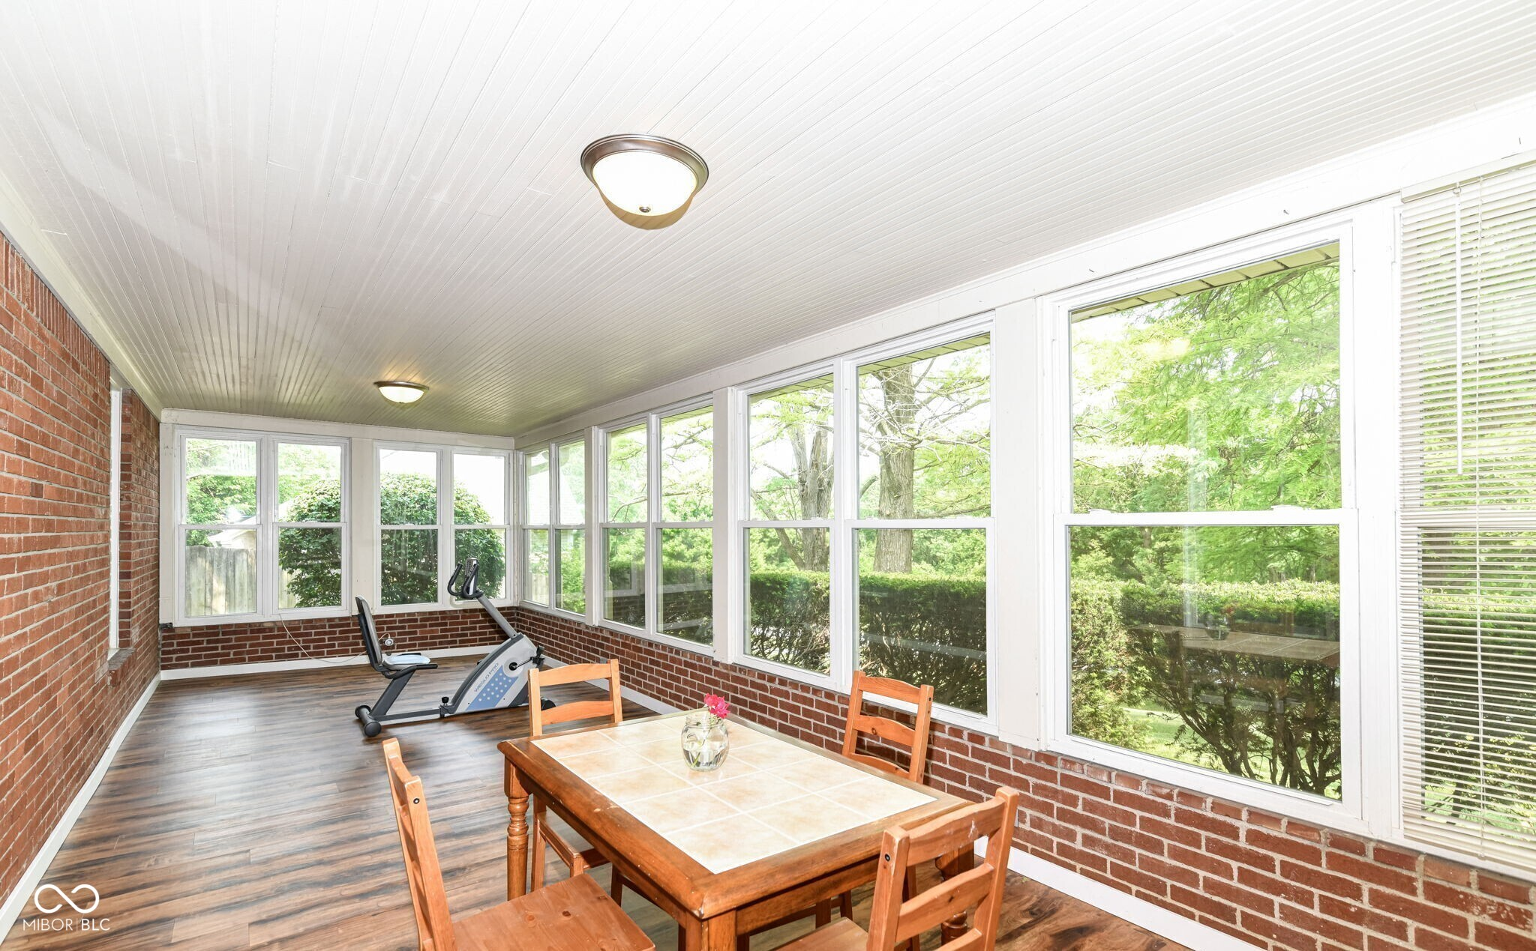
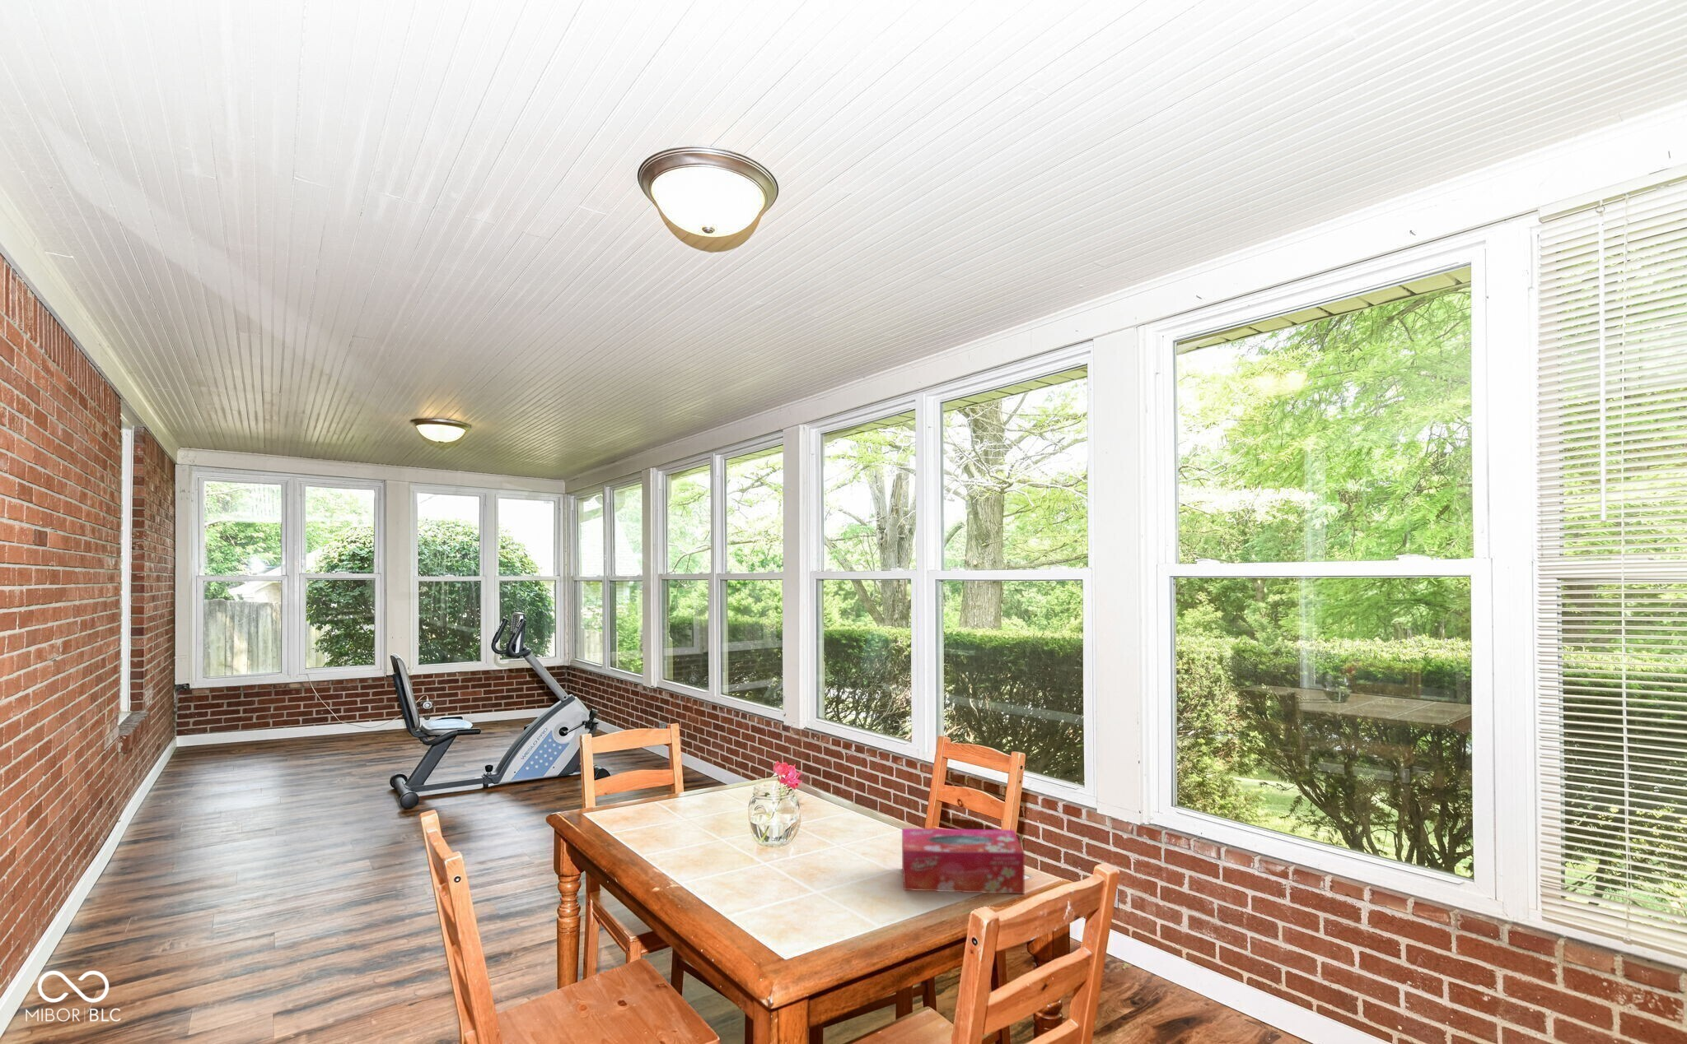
+ tissue box (960, 860)
